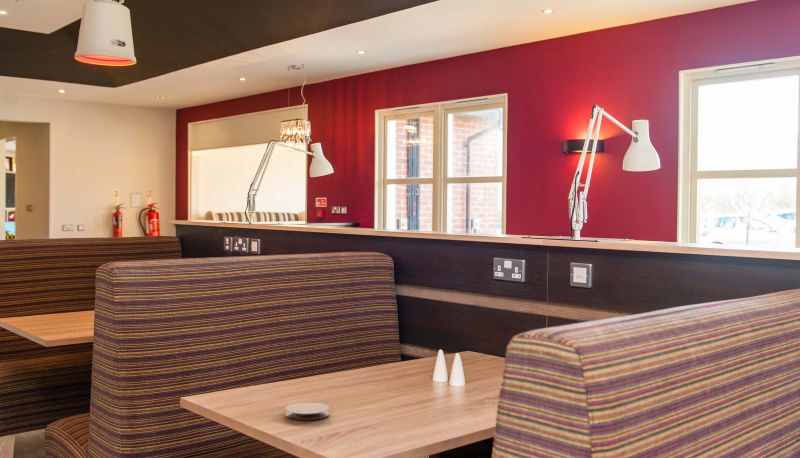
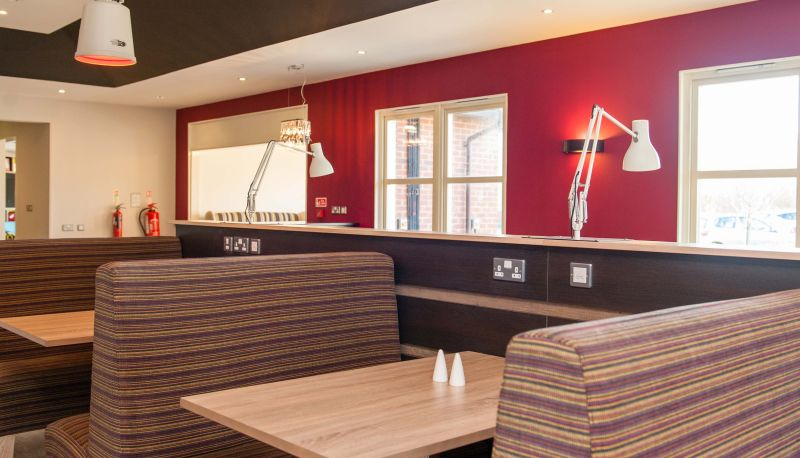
- coaster (307, 411)
